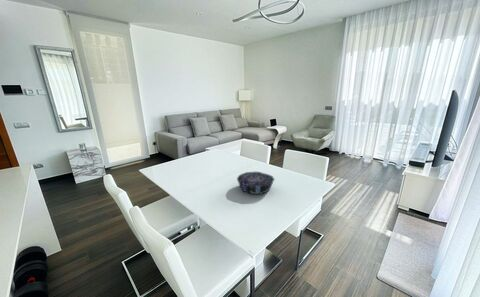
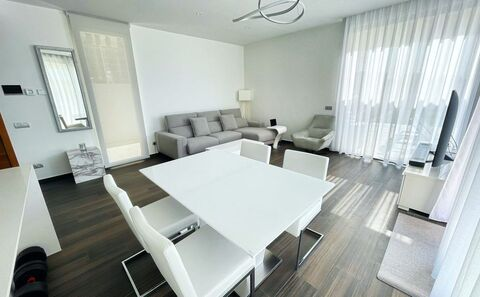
- decorative bowl (255, 183)
